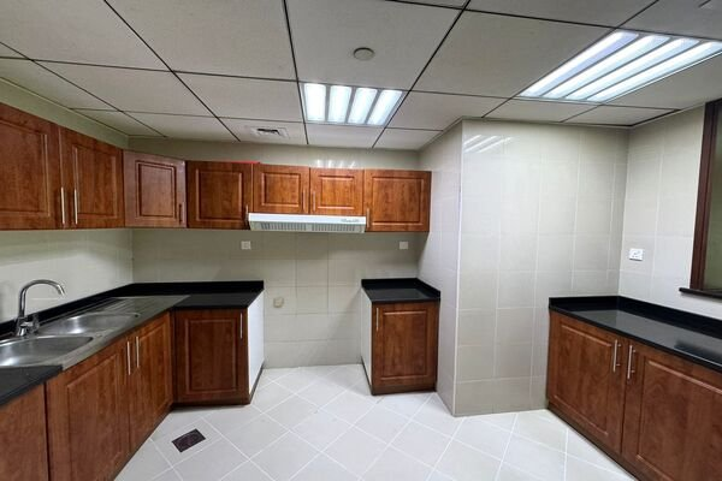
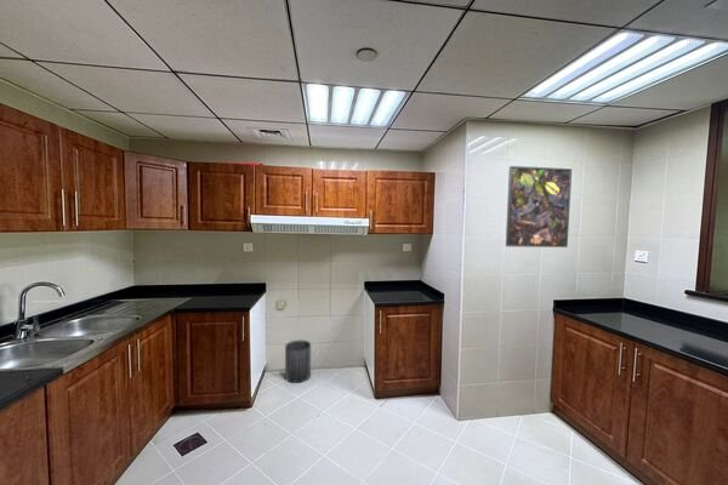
+ trash can (297, 360)
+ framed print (539, 207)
